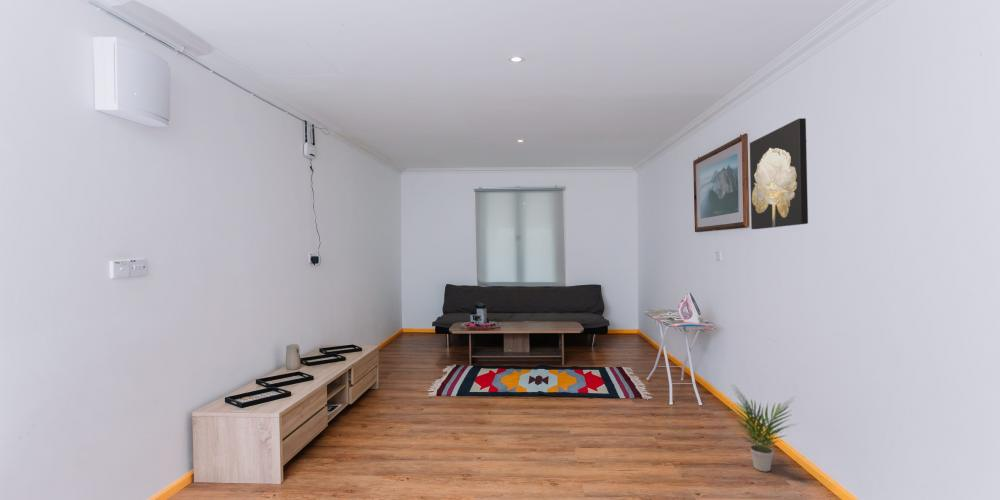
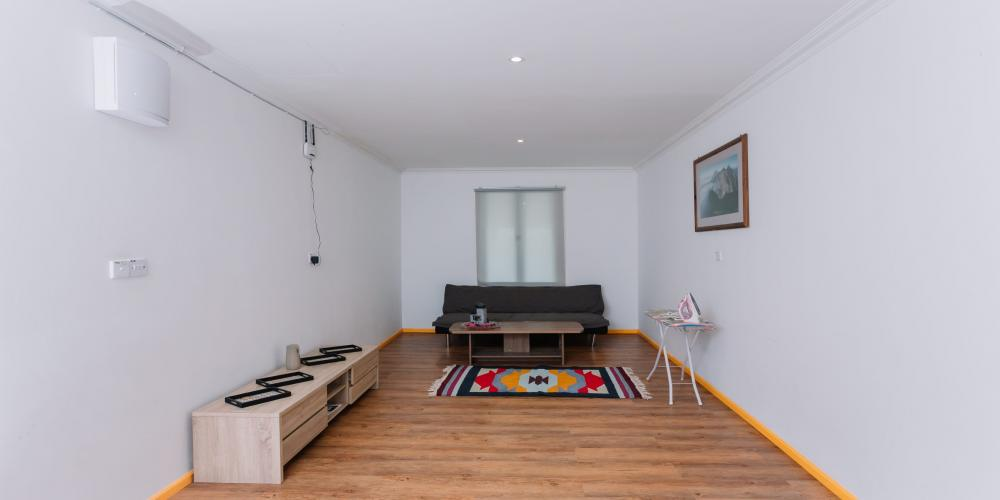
- potted plant (759, 429)
- wall art (776, 179)
